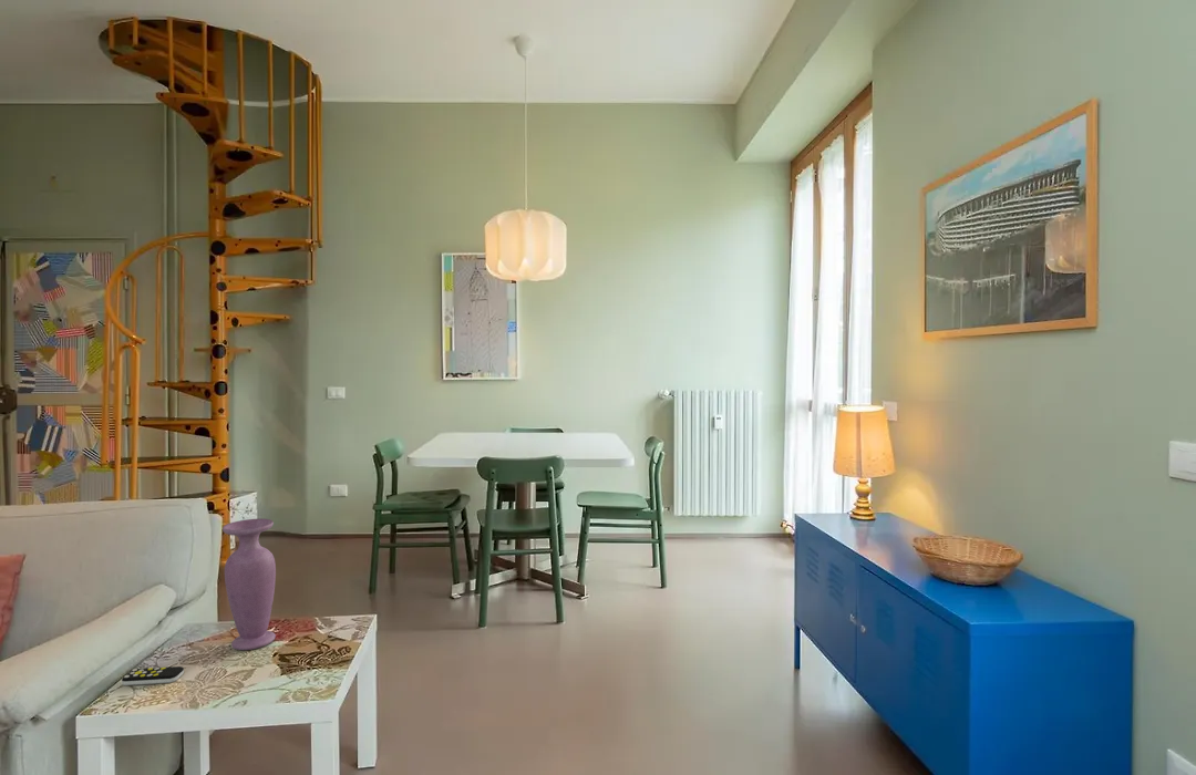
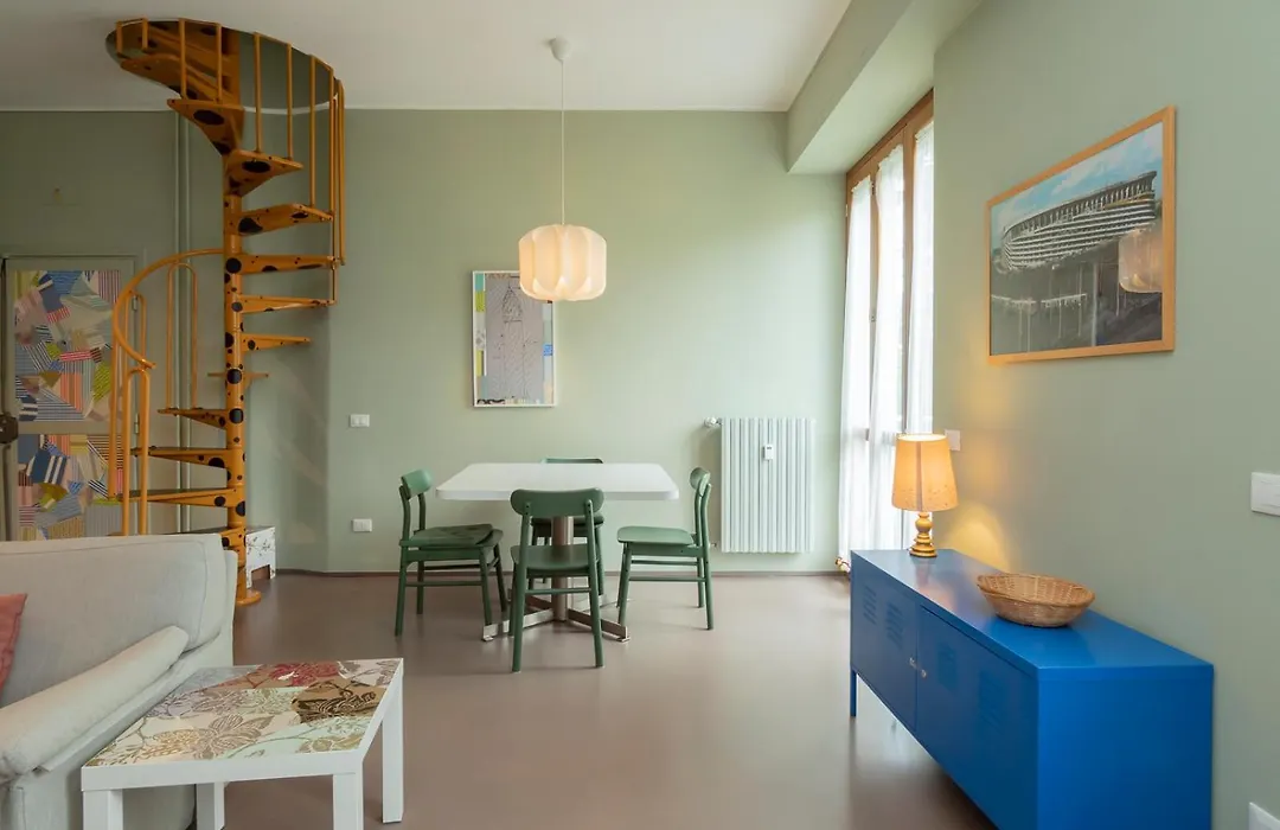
- remote control (153, 675)
- vase (249, 583)
